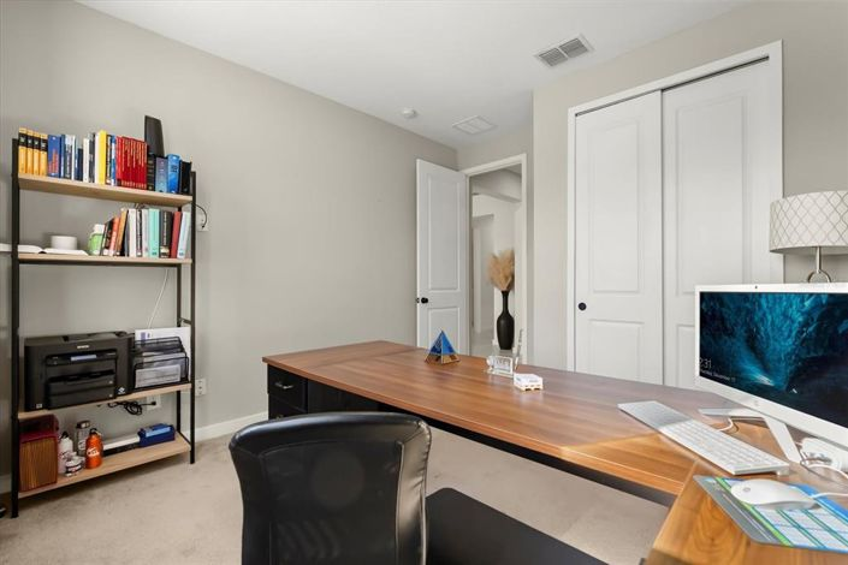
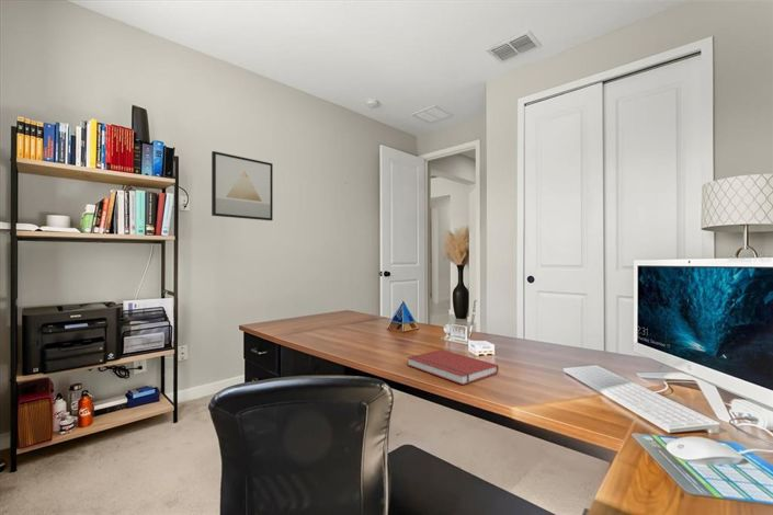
+ book (451, 365)
+ wall art (243, 187)
